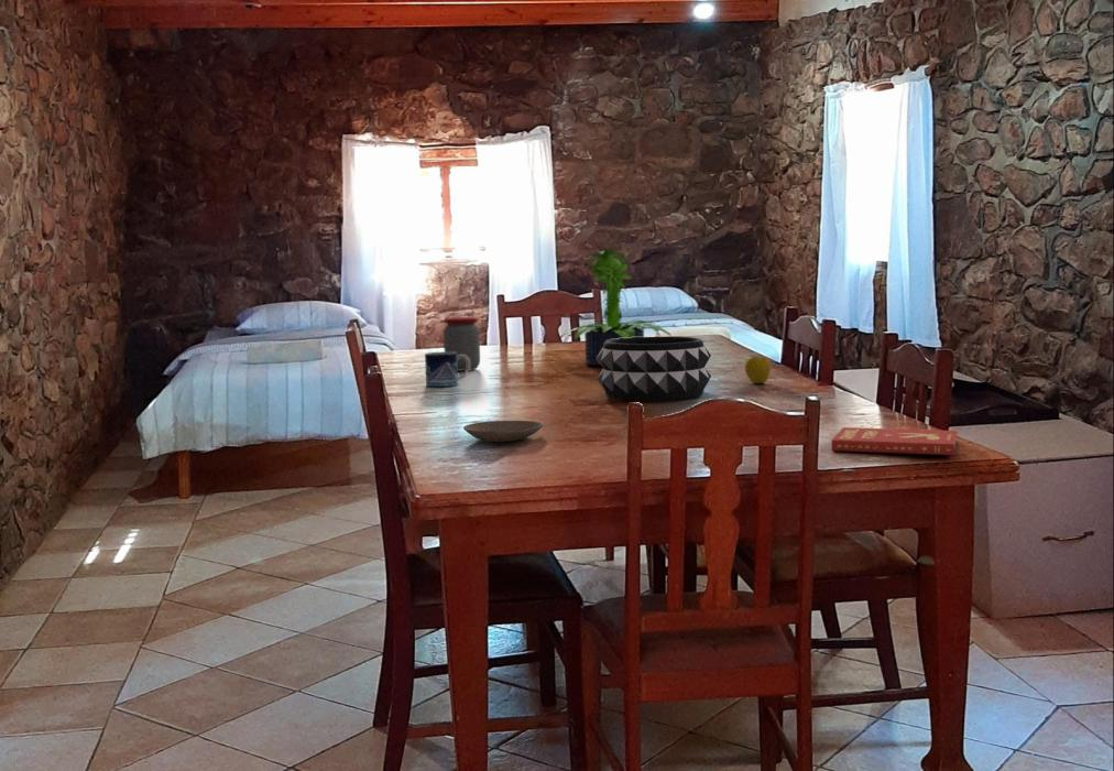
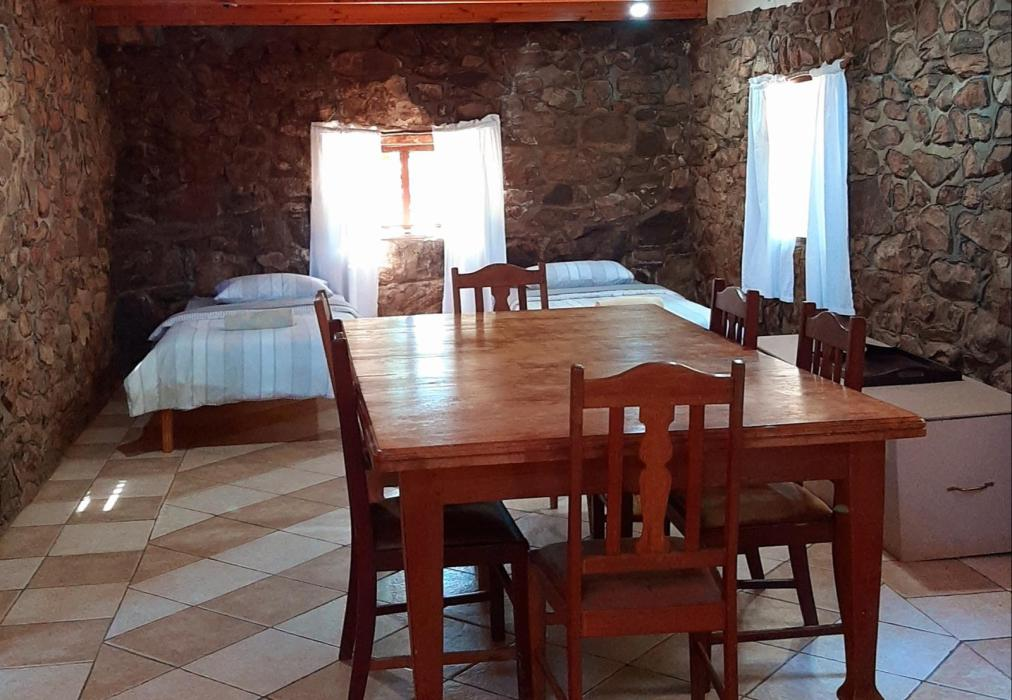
- apple (757, 369)
- plate (503, 432)
- book (895, 441)
- potted plant (615, 306)
- jar (461, 344)
- decorative bowl (654, 367)
- mug (447, 368)
